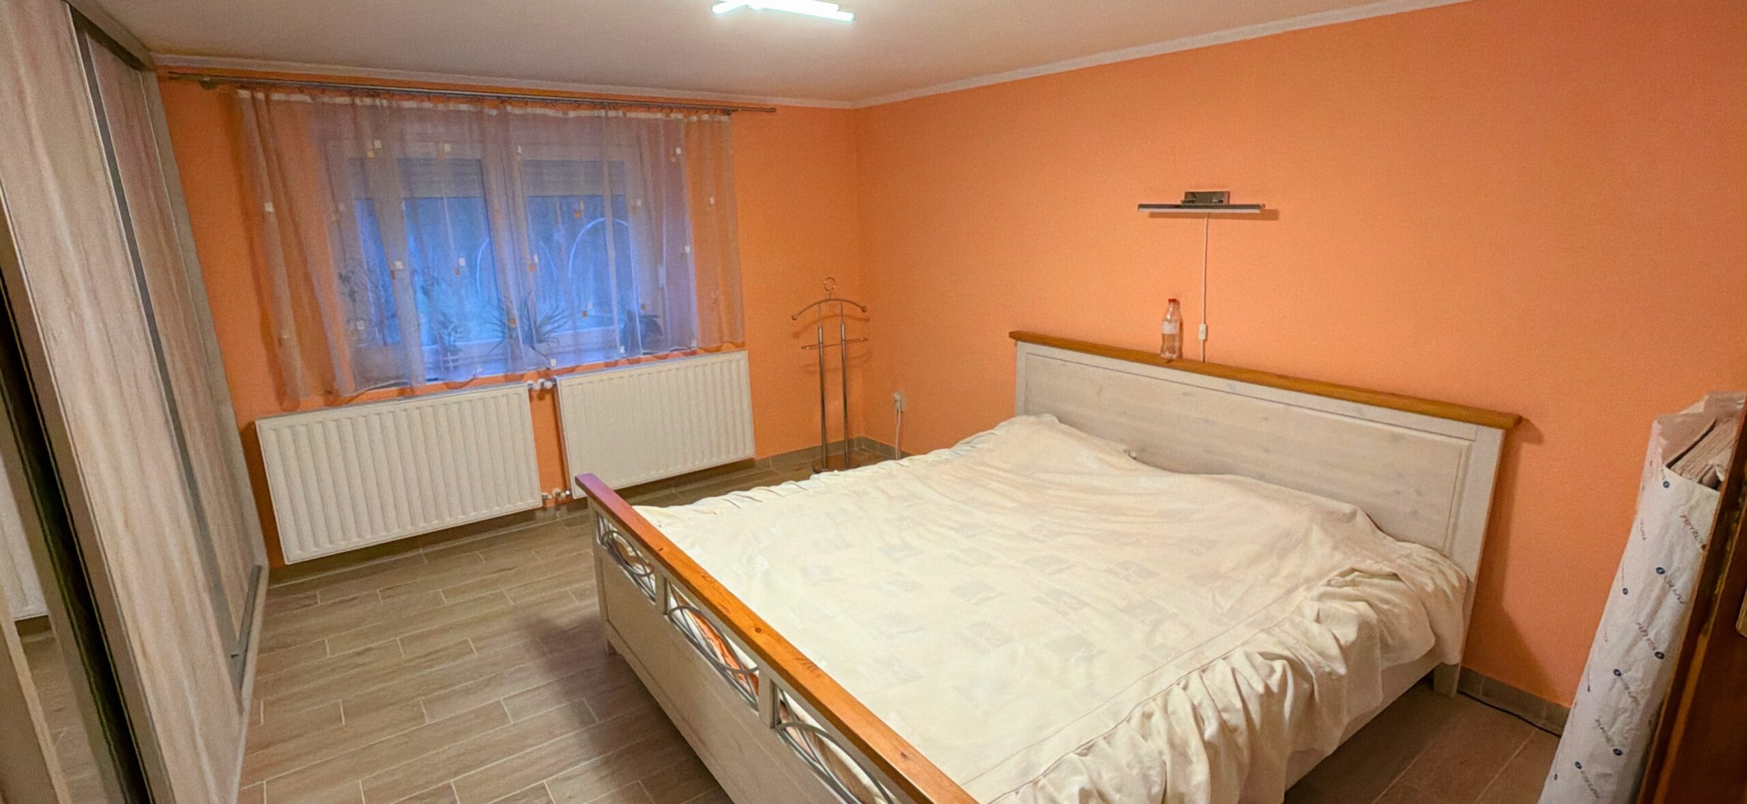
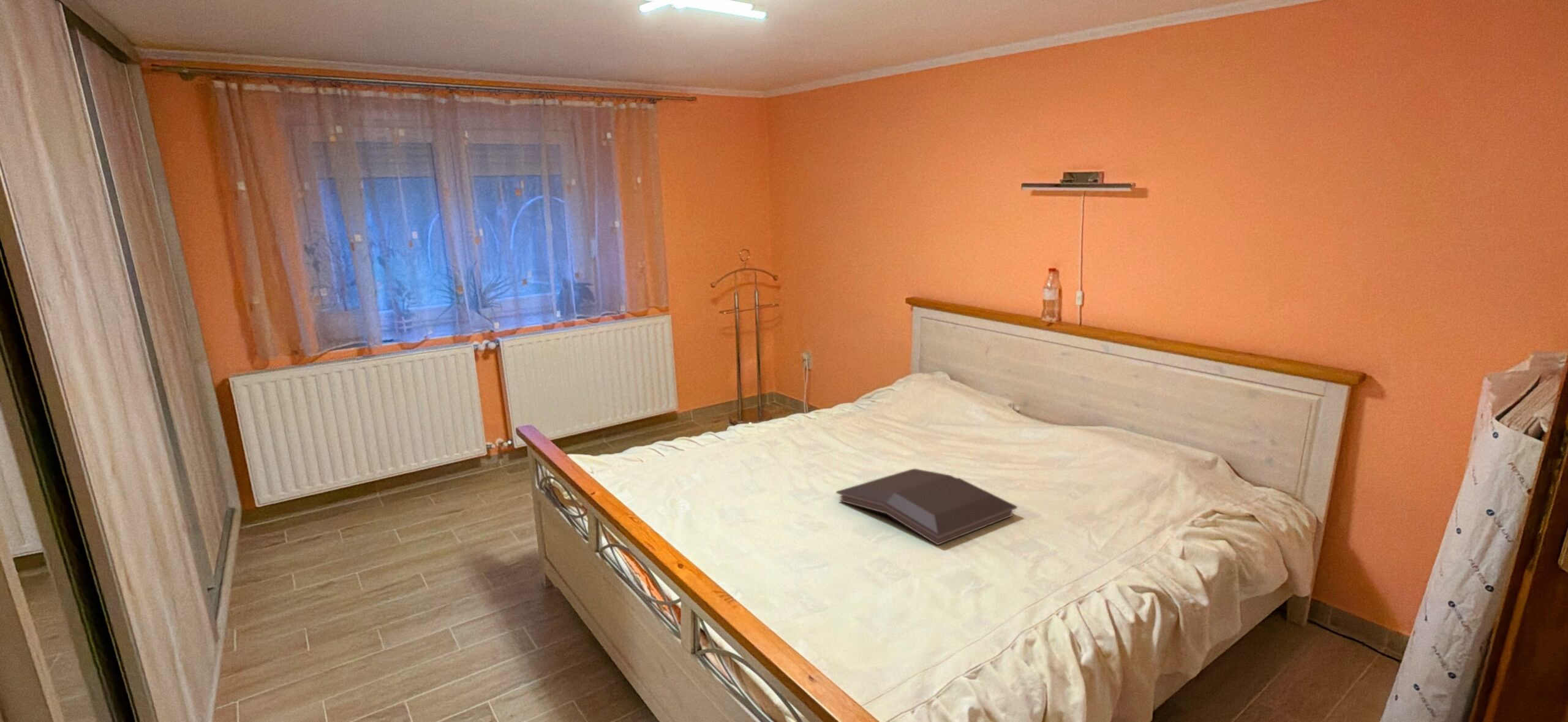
+ serving tray (923, 496)
